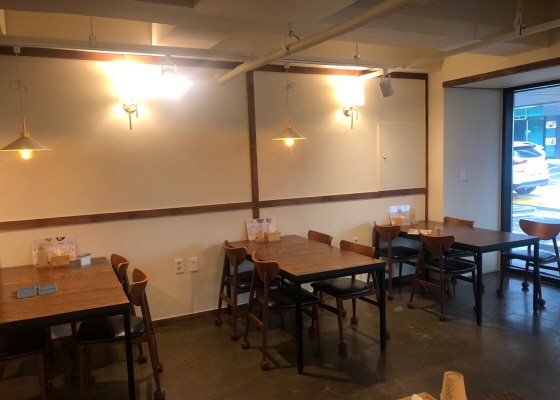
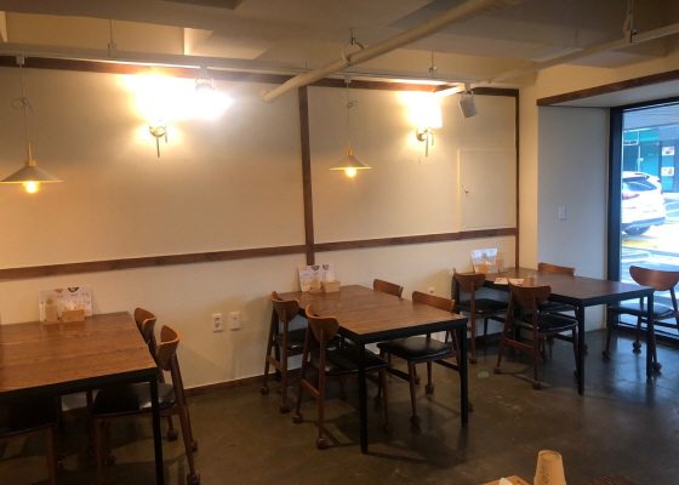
- drink coaster (35, 290)
- tissue box (84, 259)
